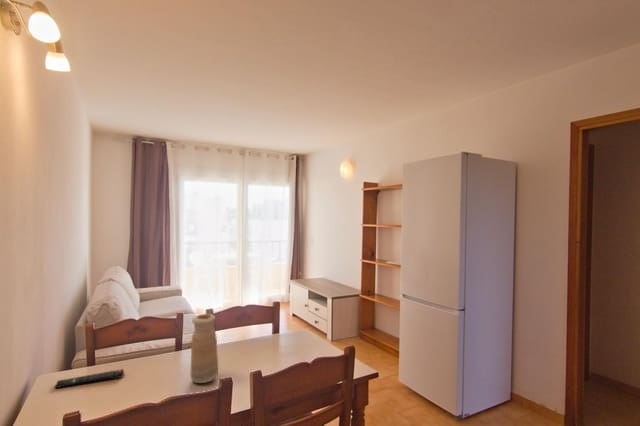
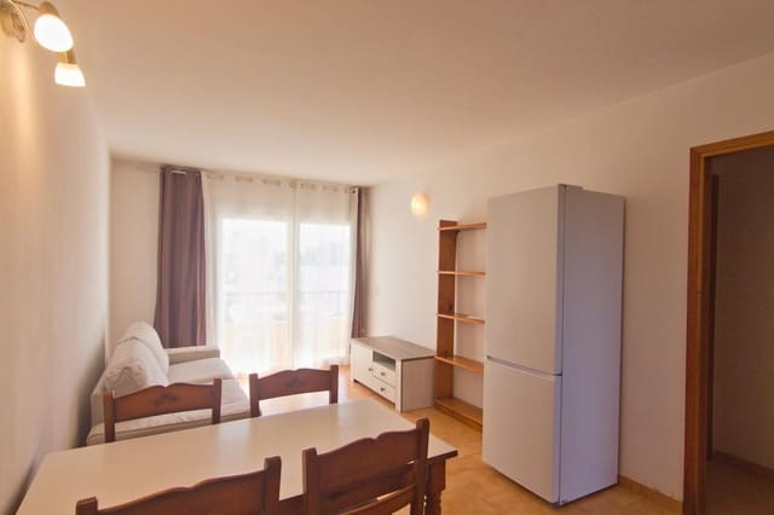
- remote control (91, 378)
- vase (205, 347)
